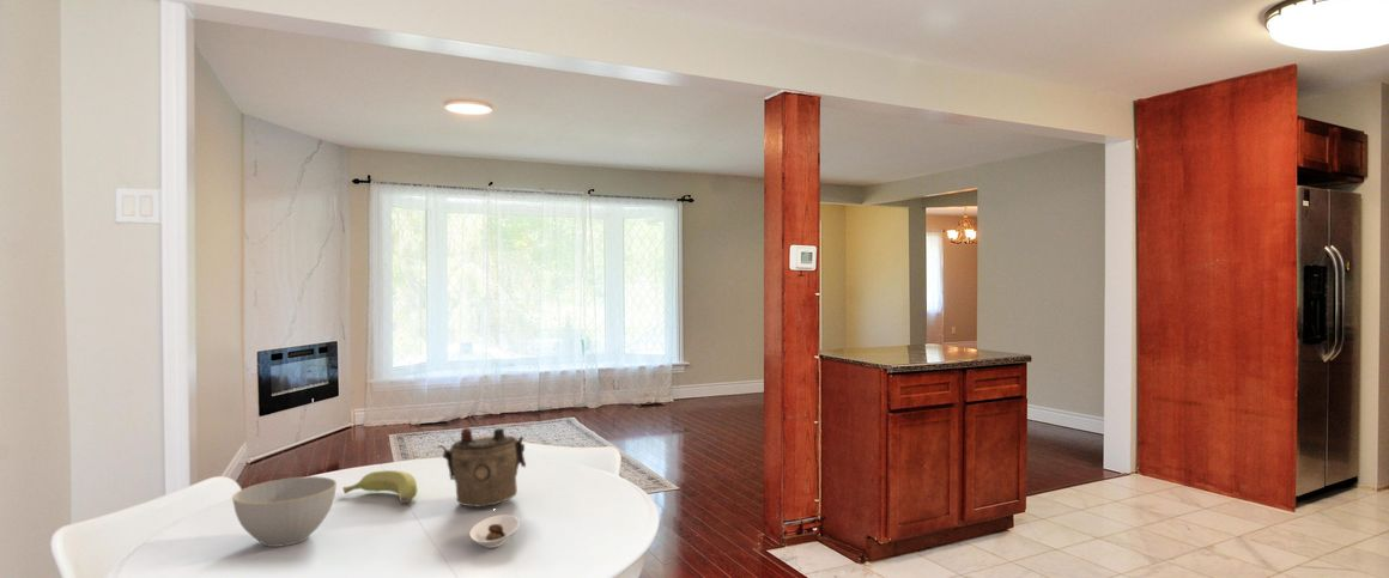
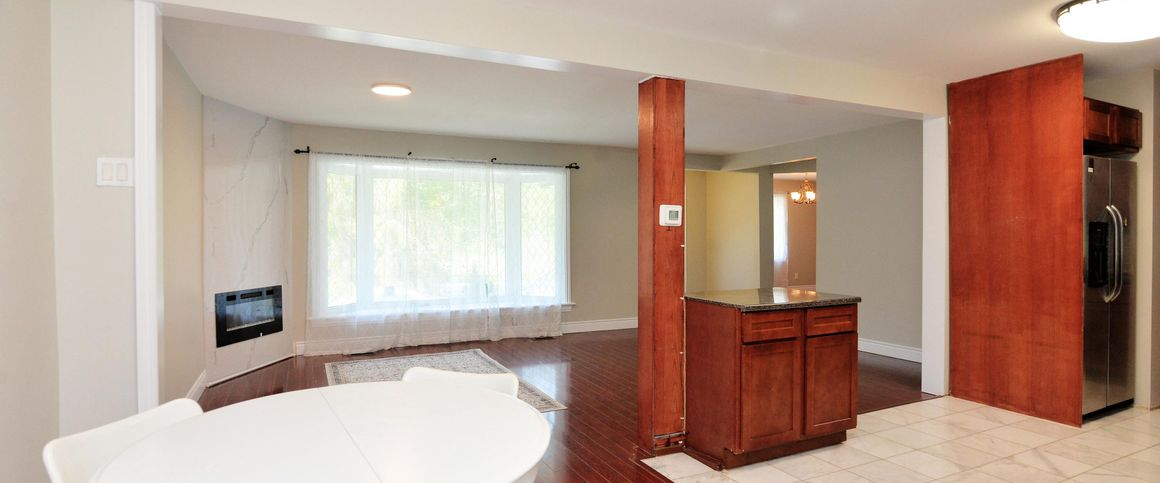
- teapot (483, 463)
- saucer (495, 533)
- banana (380, 485)
- bowl (286, 513)
